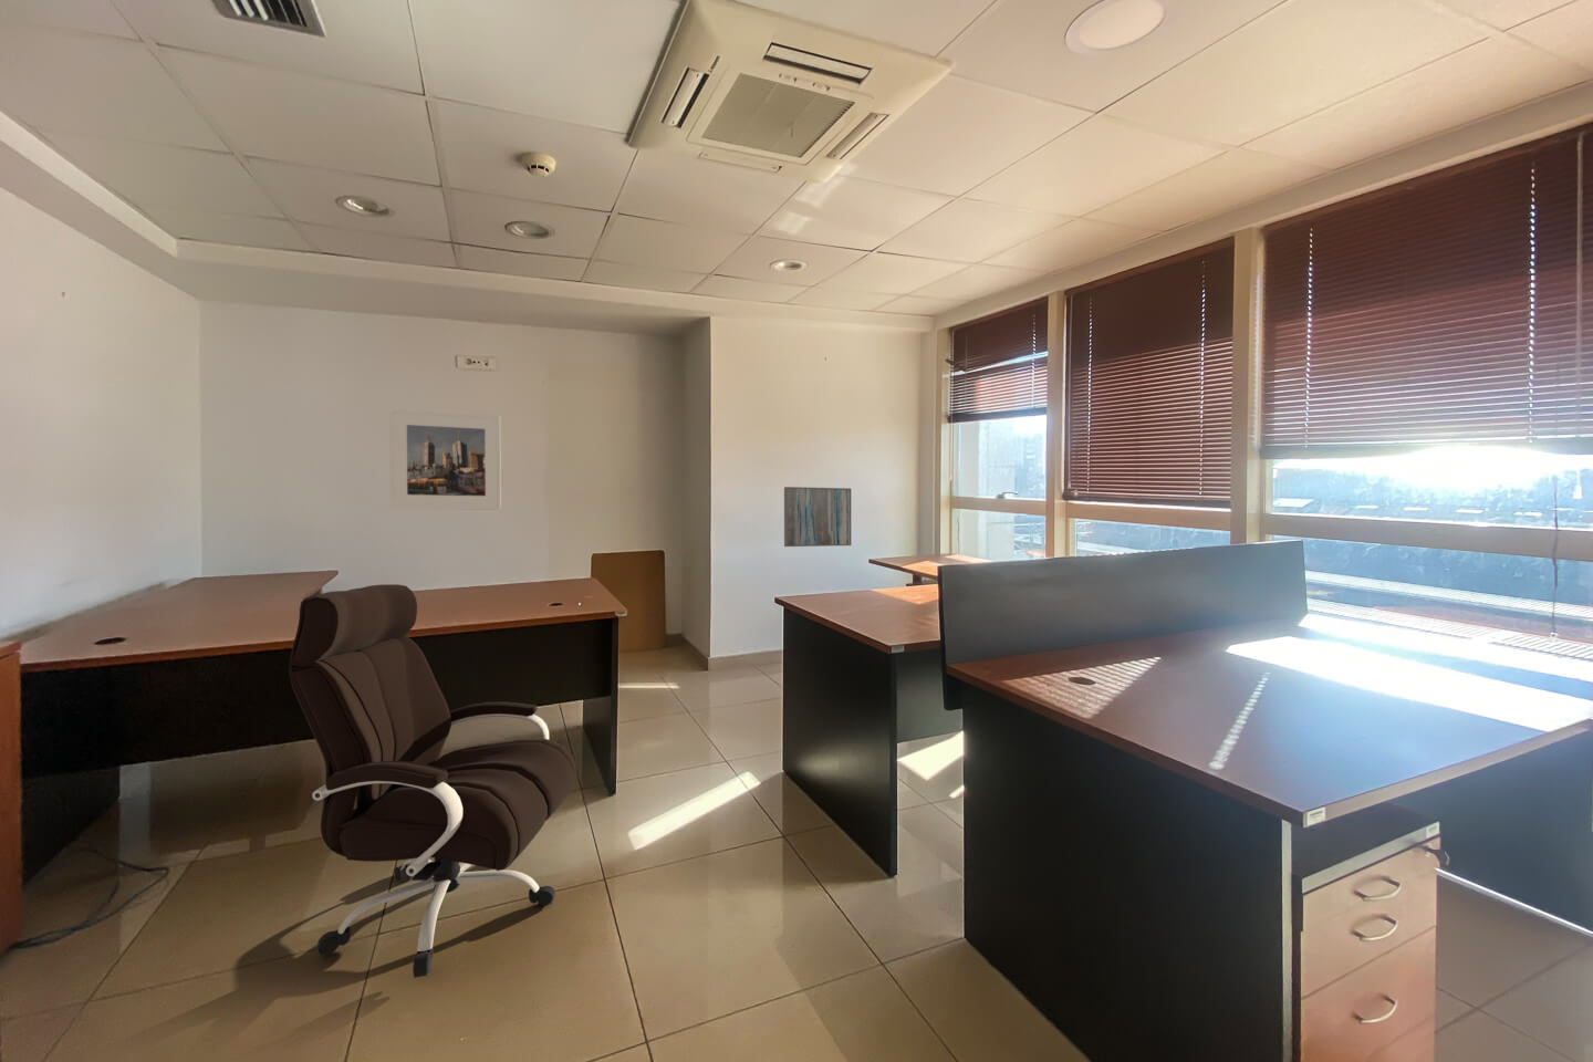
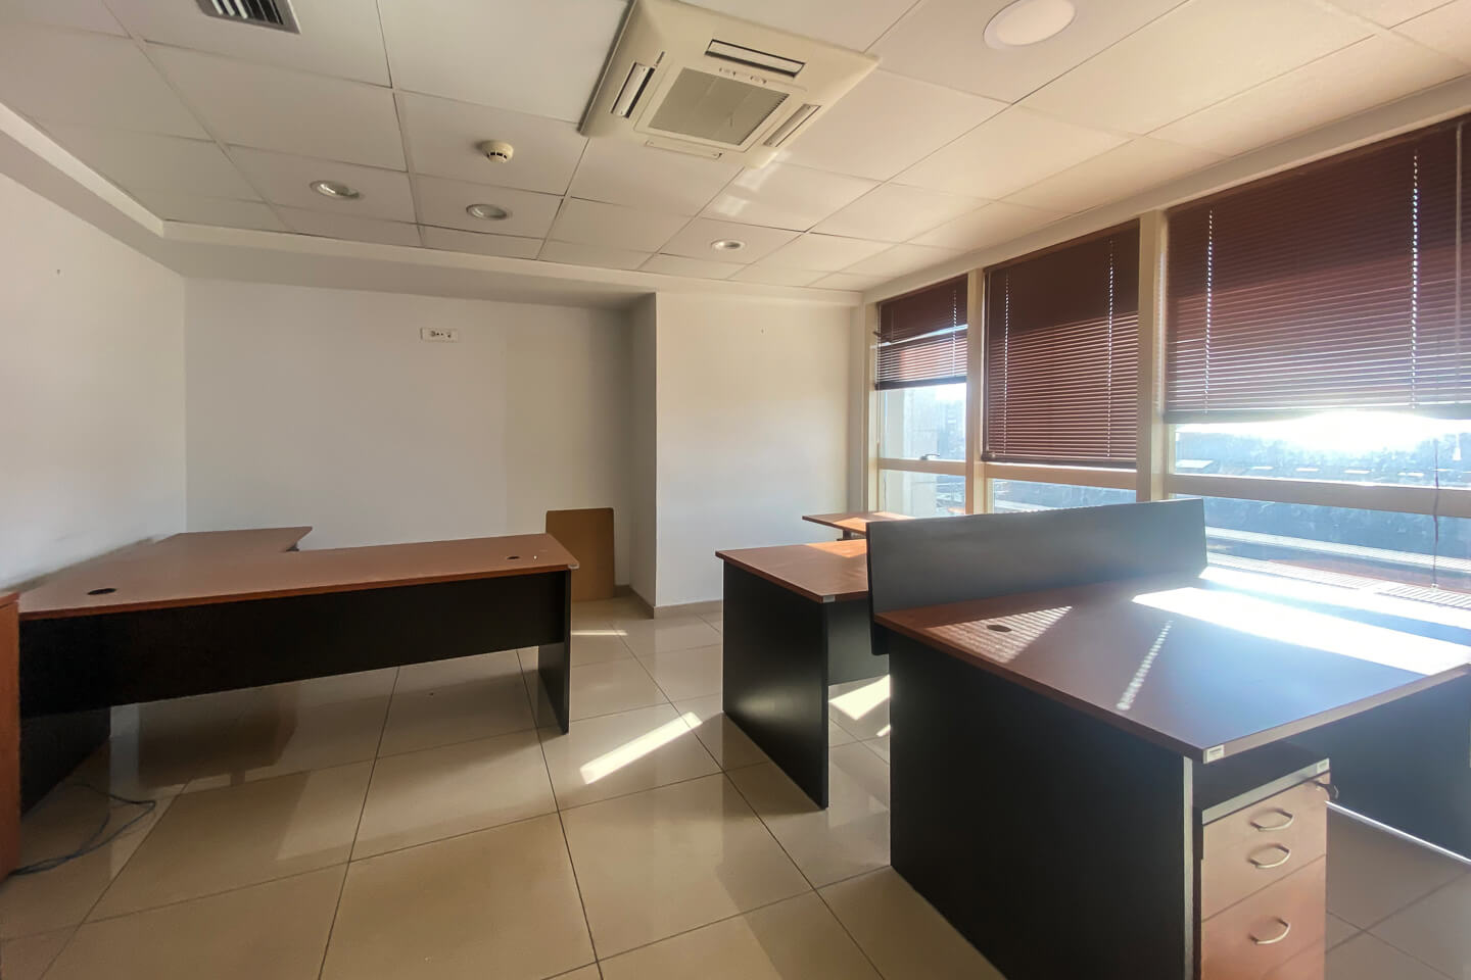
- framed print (447, 460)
- office chair (455, 750)
- wall art (818, 517)
